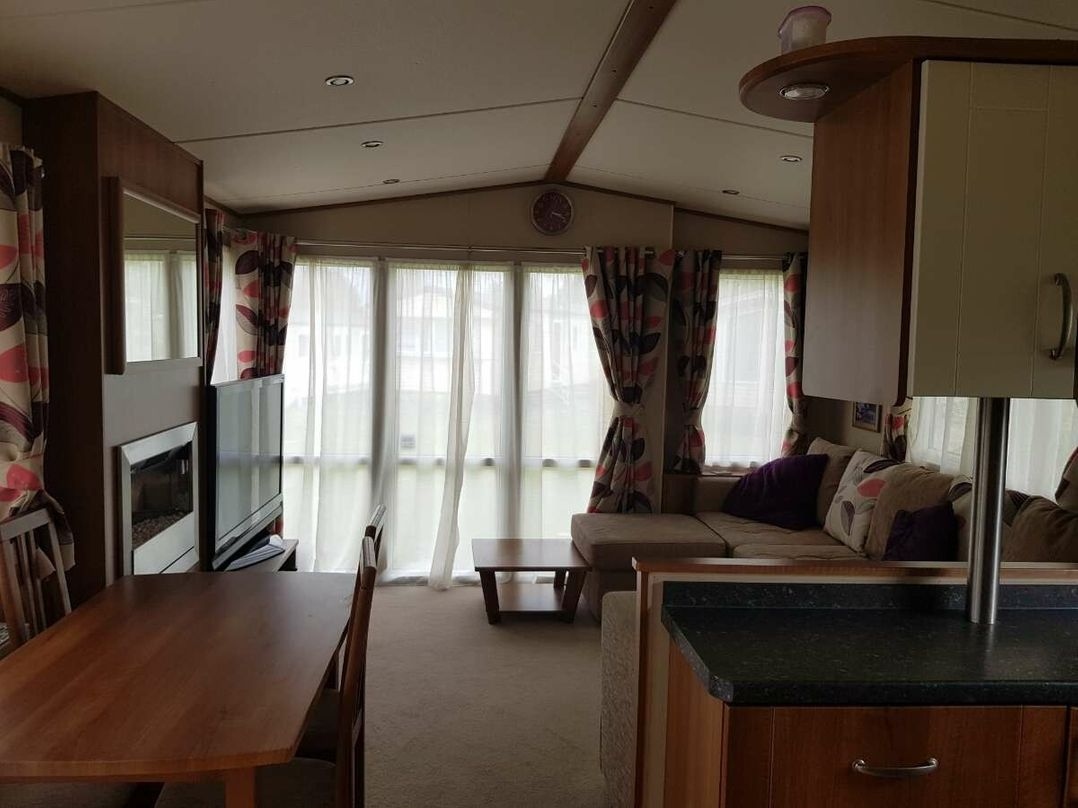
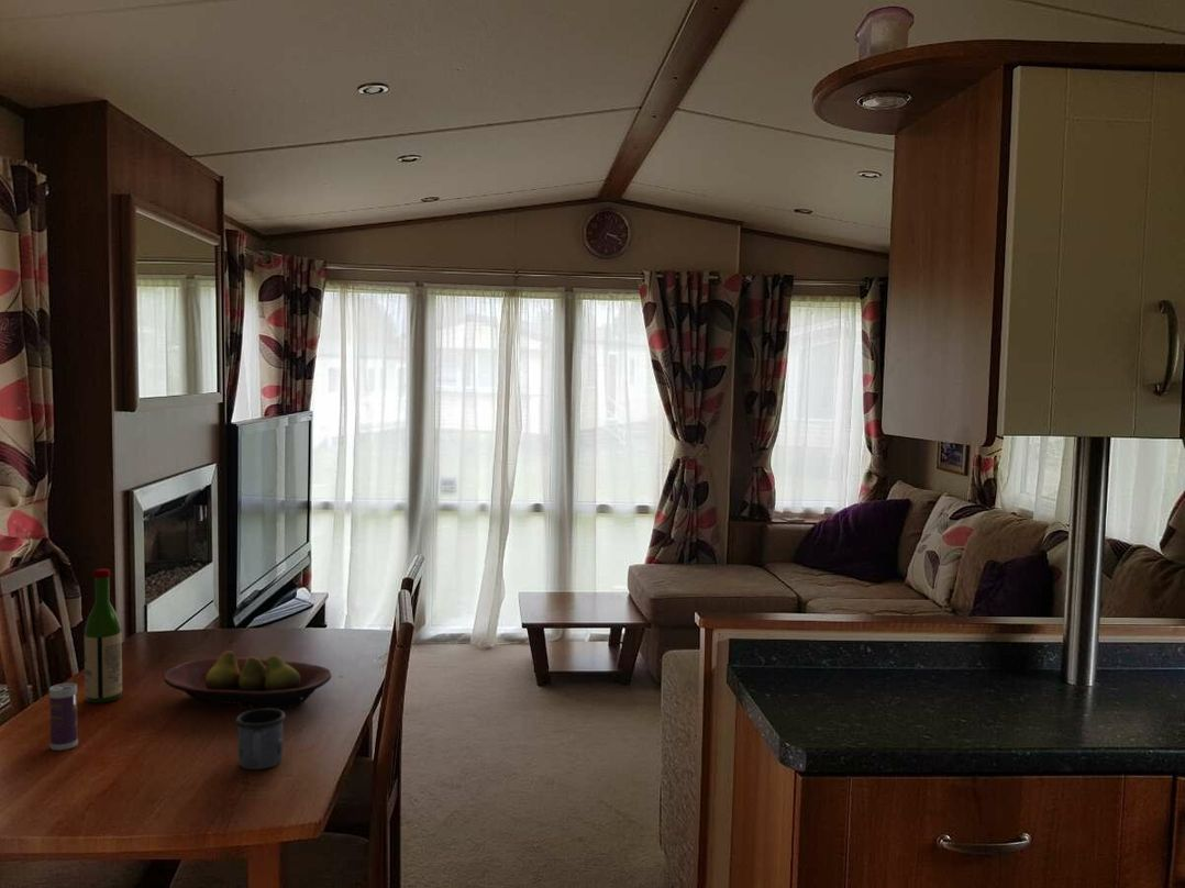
+ fruit bowl (248, 676)
+ beverage can (64, 715)
+ mug (259, 742)
+ wine bottle (102, 634)
